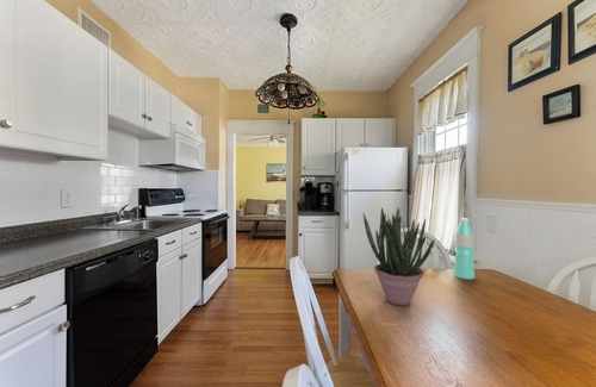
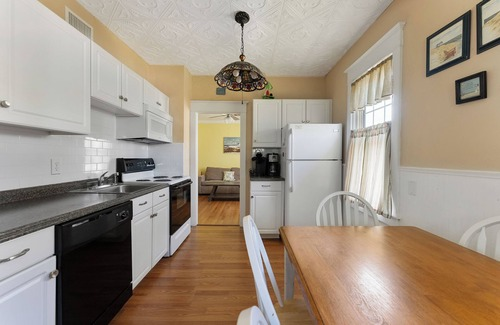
- water bottle (464, 246)
- potted plant (396, 255)
